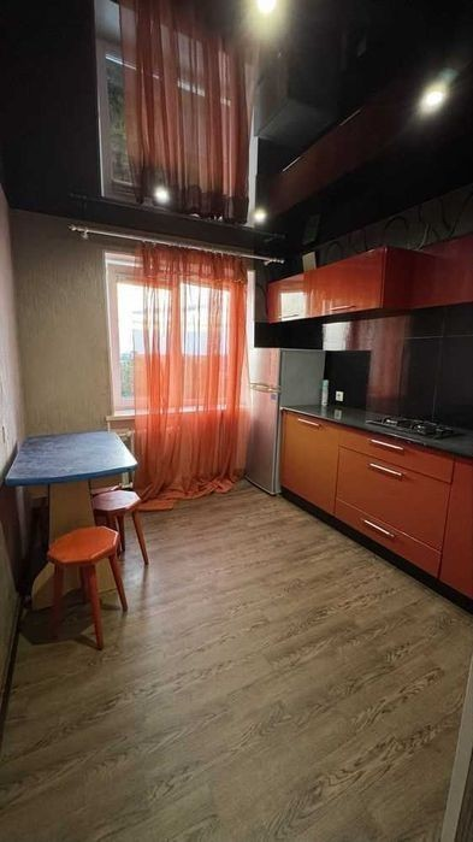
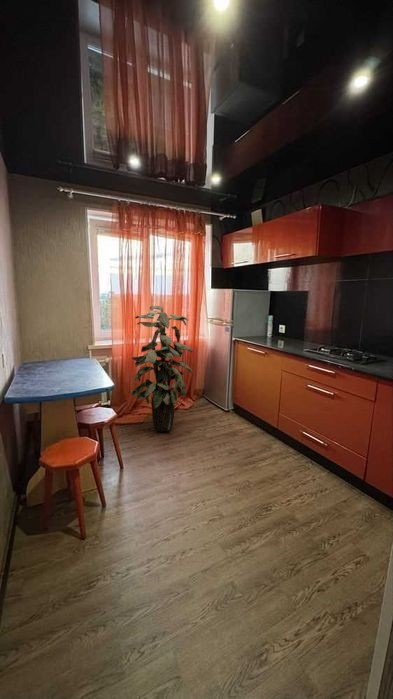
+ indoor plant (160, 369)
